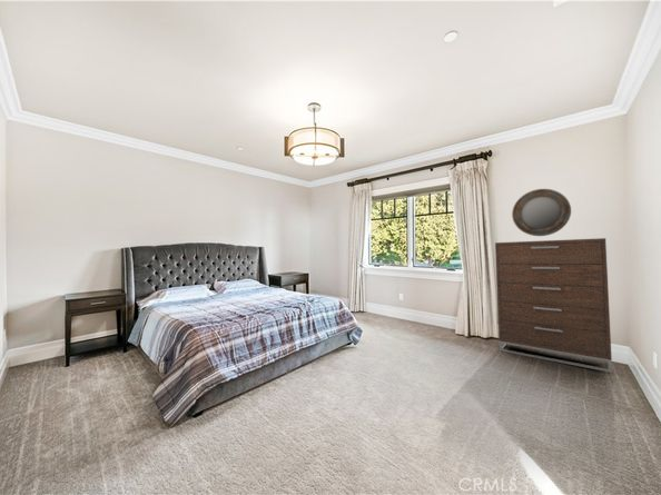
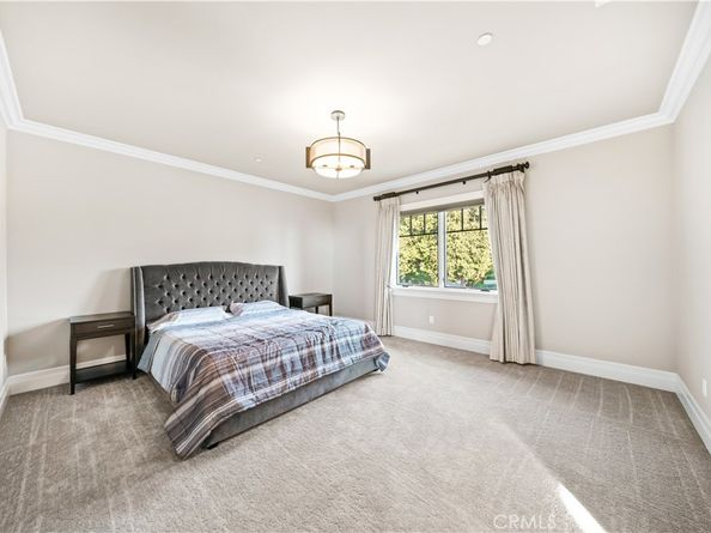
- dresser (549, 297)
- home mirror (540, 212)
